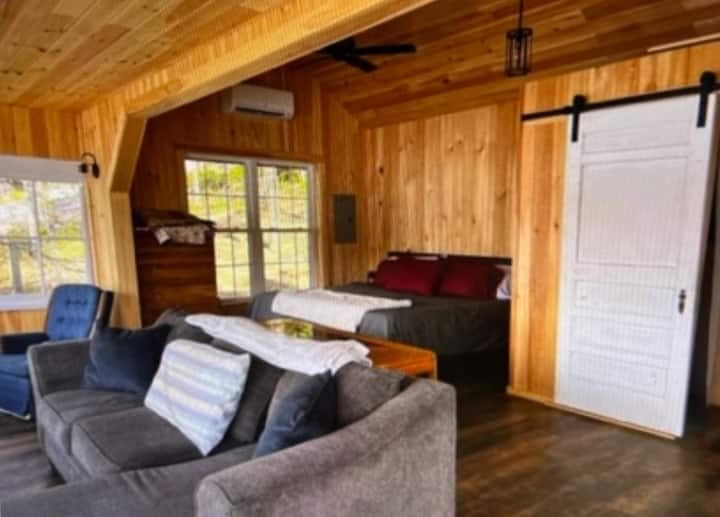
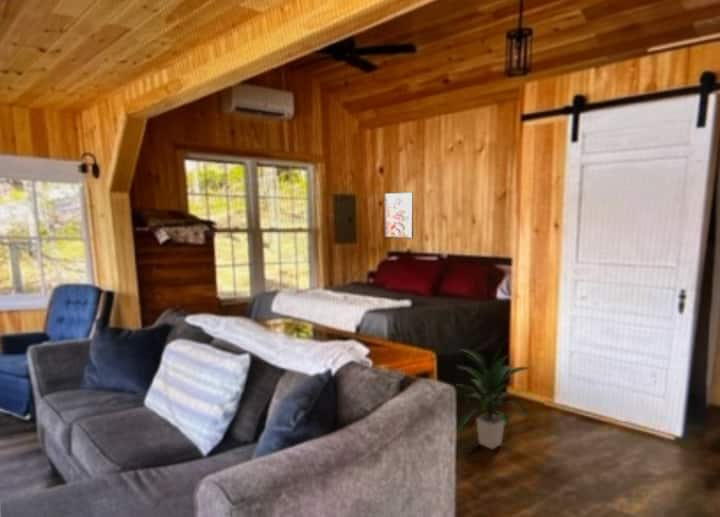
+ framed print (398, 215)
+ indoor plant (487, 395)
